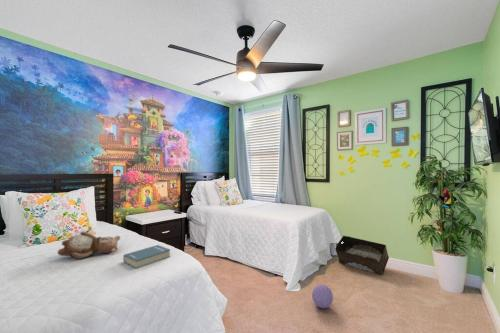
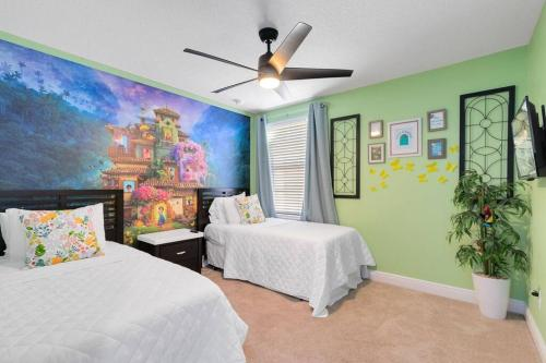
- storage bin (361, 253)
- ball (322, 296)
- book (147, 255)
- teddy bear (90, 243)
